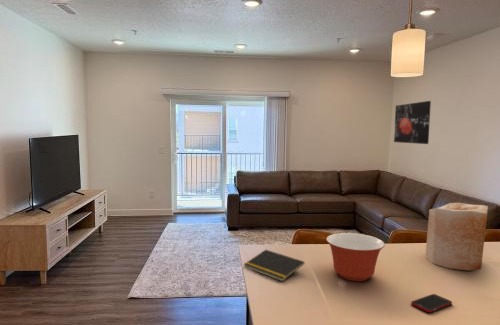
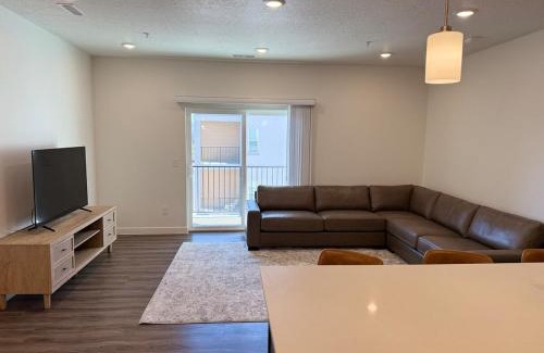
- notepad (273, 264)
- cell phone (431, 303)
- mixing bowl (354, 258)
- vase (455, 232)
- wall art (410, 123)
